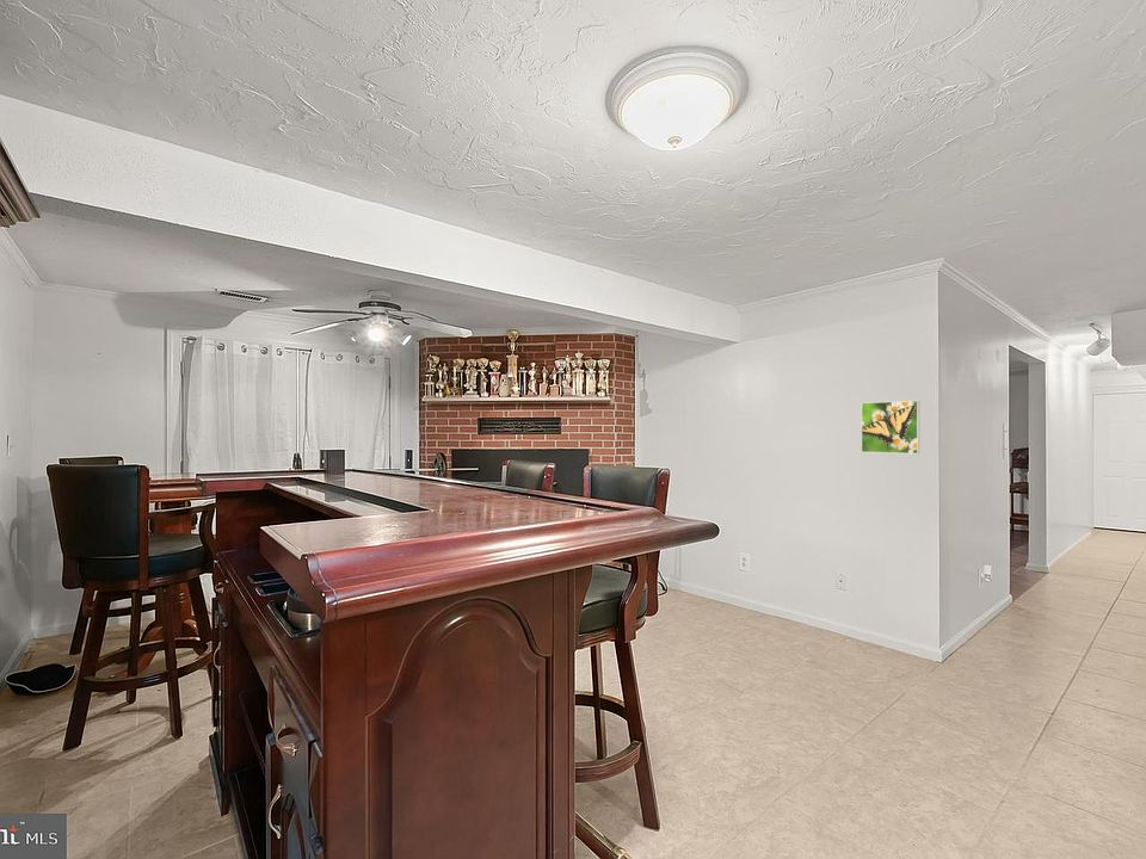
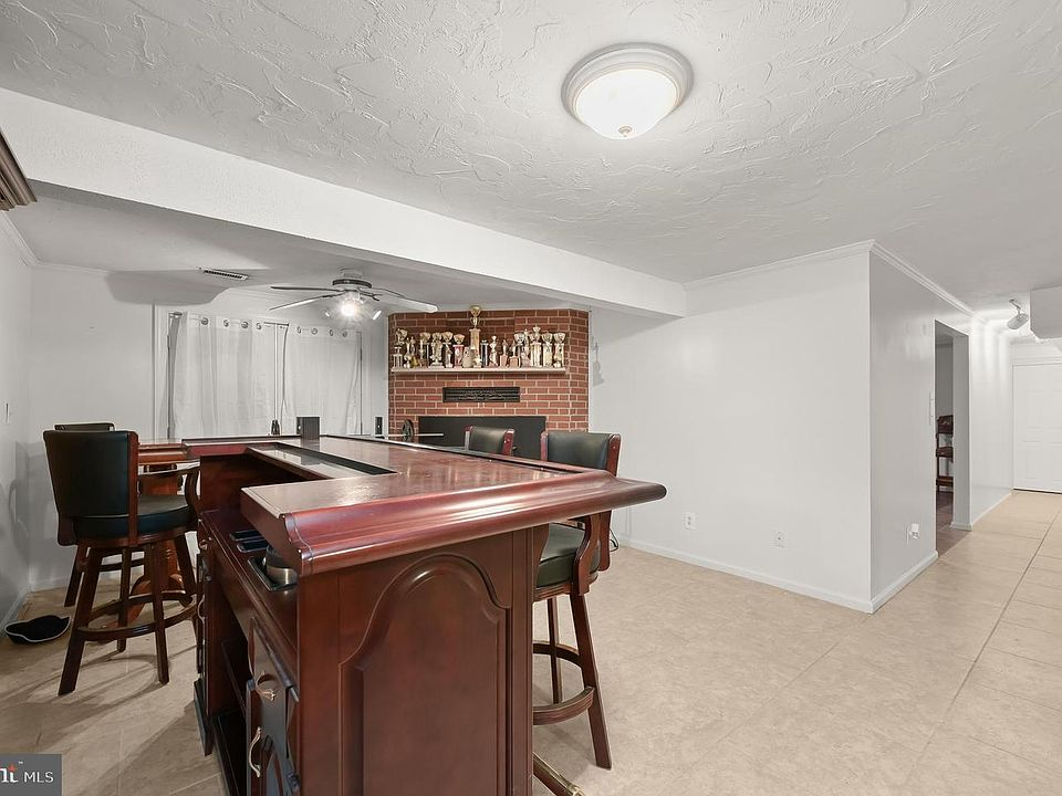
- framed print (889, 427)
